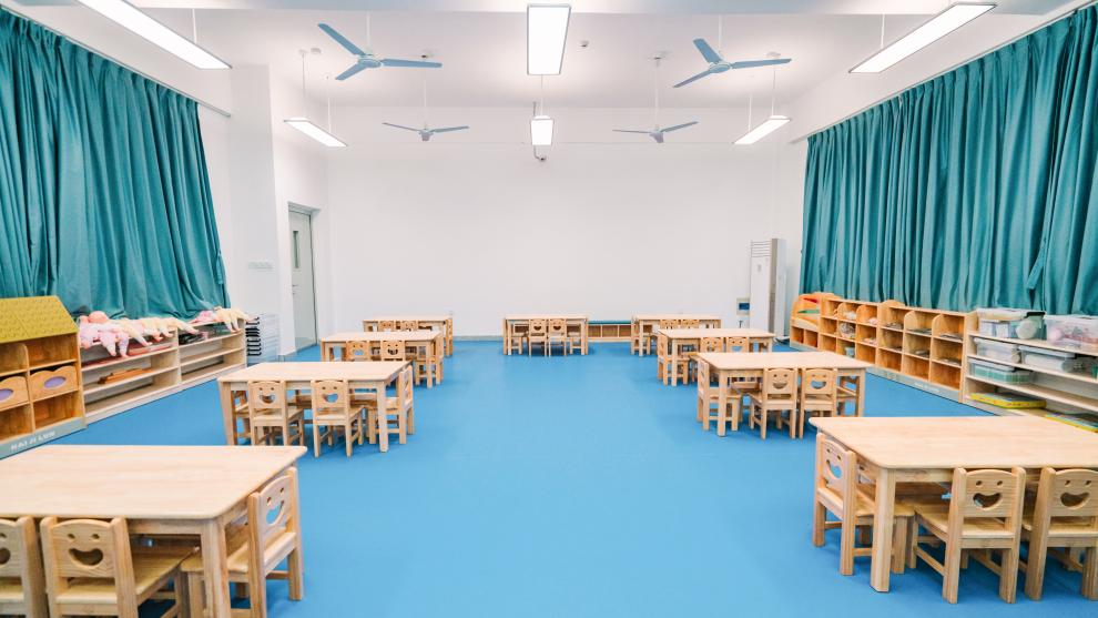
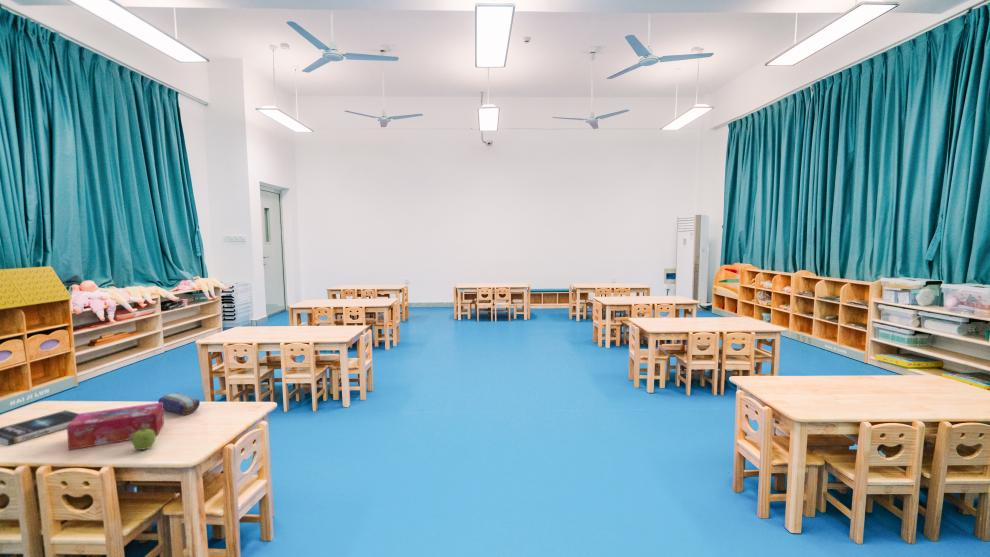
+ pencil case (179, 403)
+ fruit (143, 438)
+ book (39, 426)
+ tissue box (118, 424)
